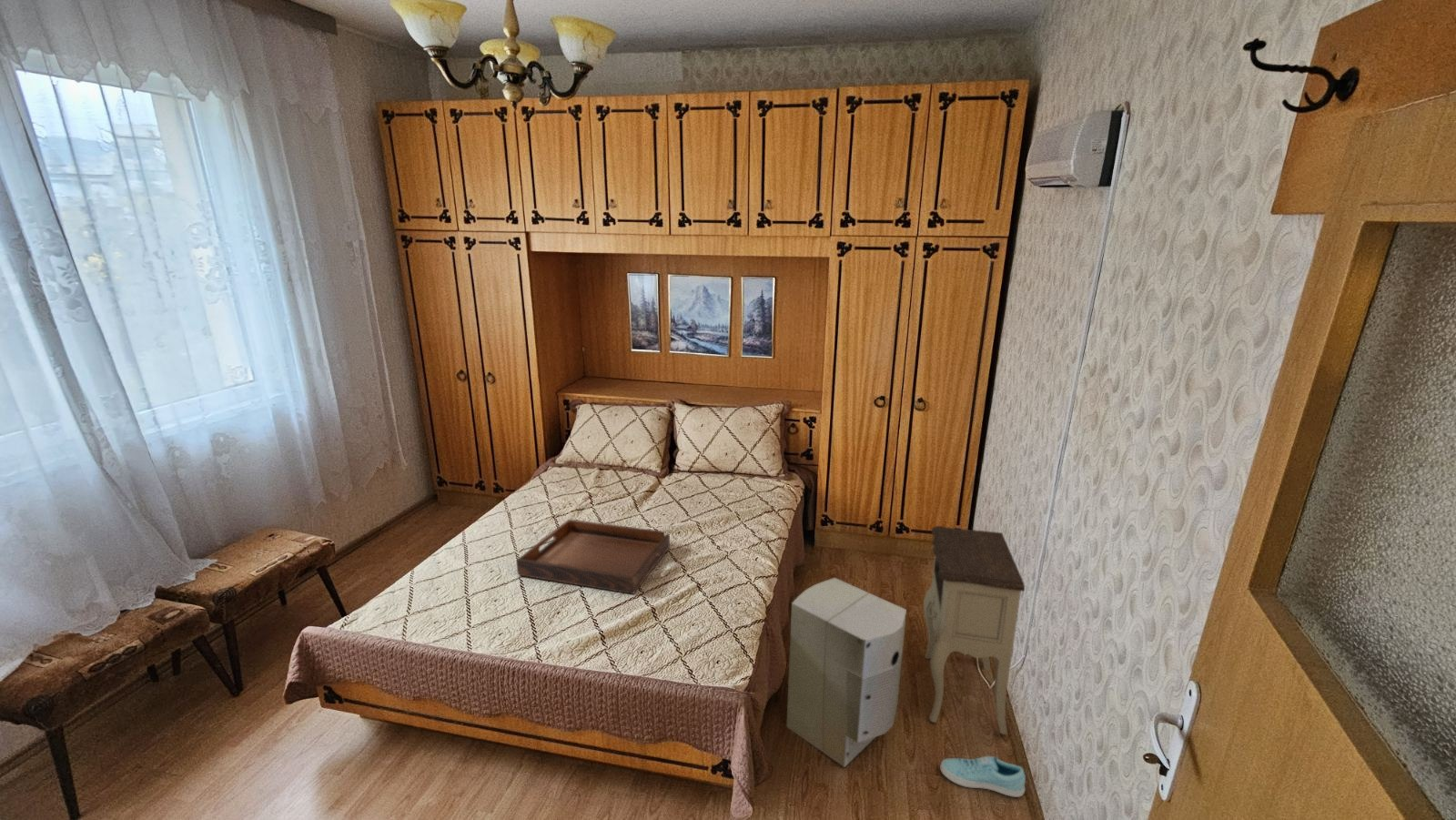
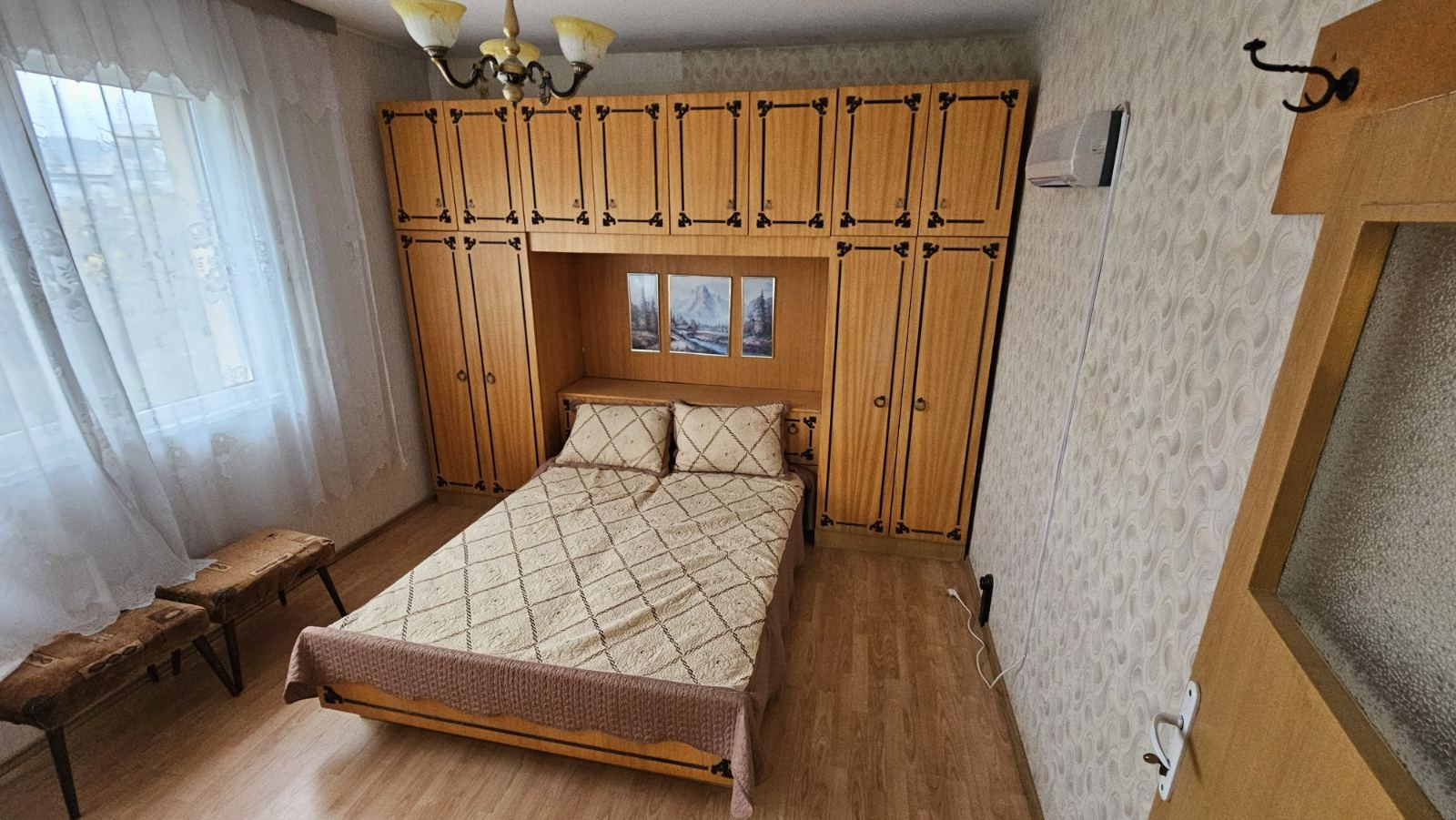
- air purifier (844, 670)
- sneaker (982, 766)
- serving tray (598, 552)
- nightstand (966, 623)
